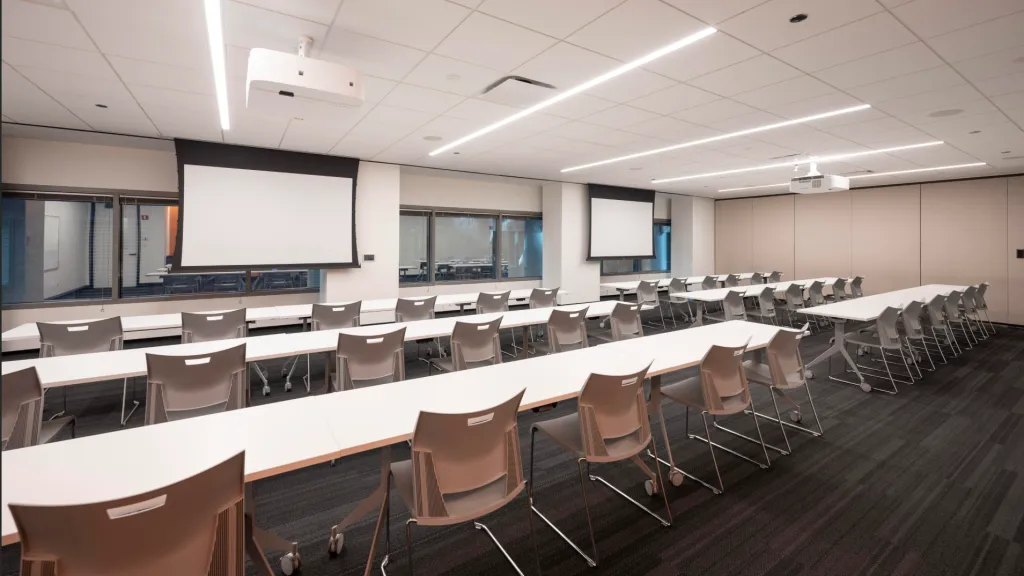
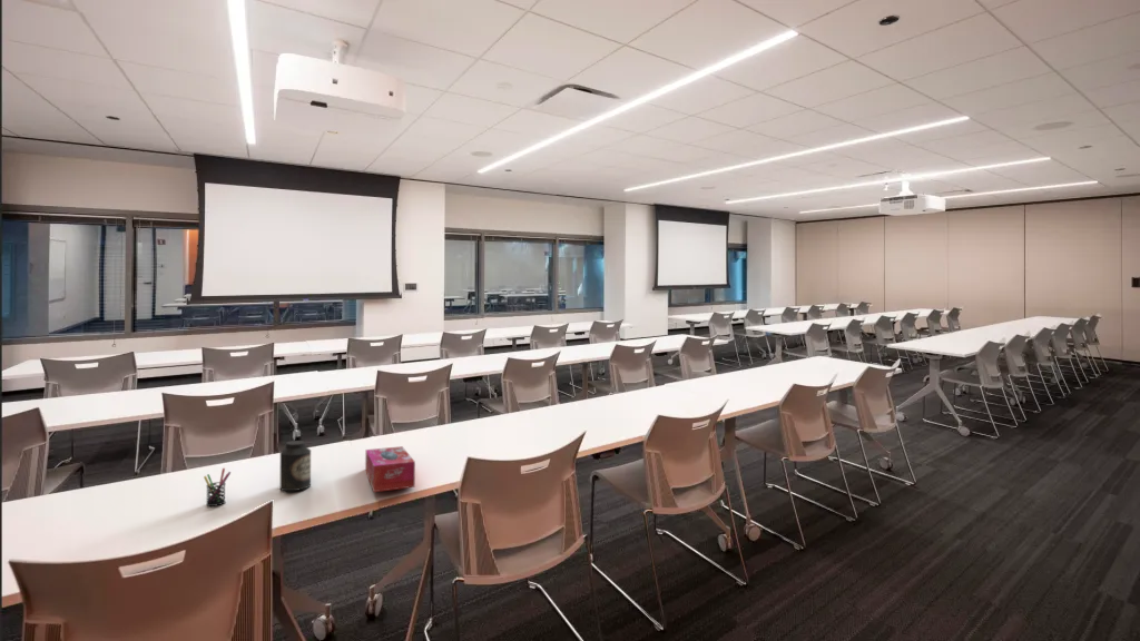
+ tissue box (389, 467)
+ pen holder (215, 486)
+ canister (295, 464)
